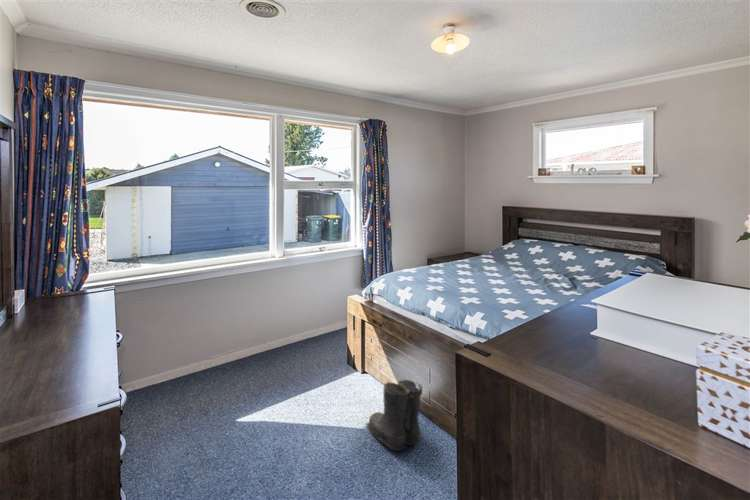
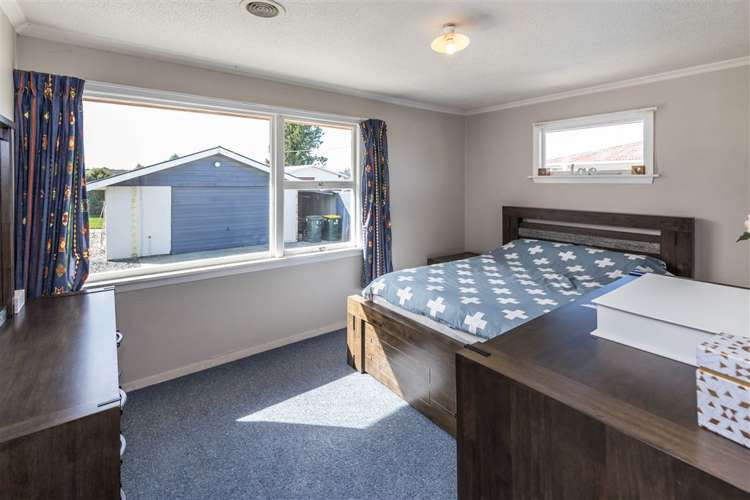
- boots (395, 407)
